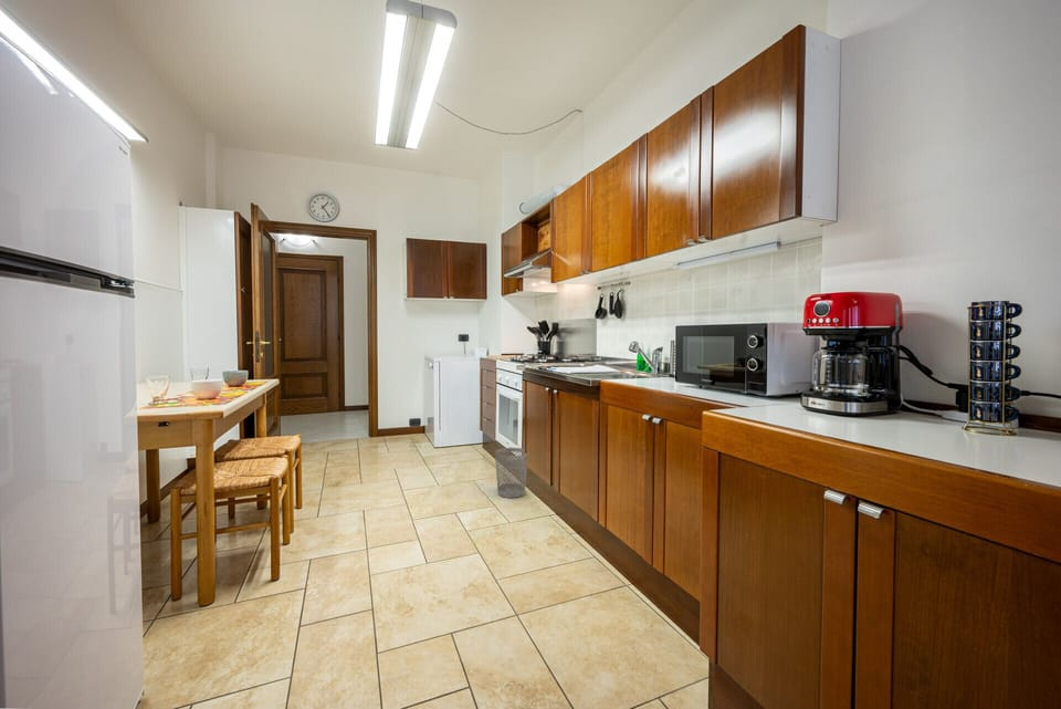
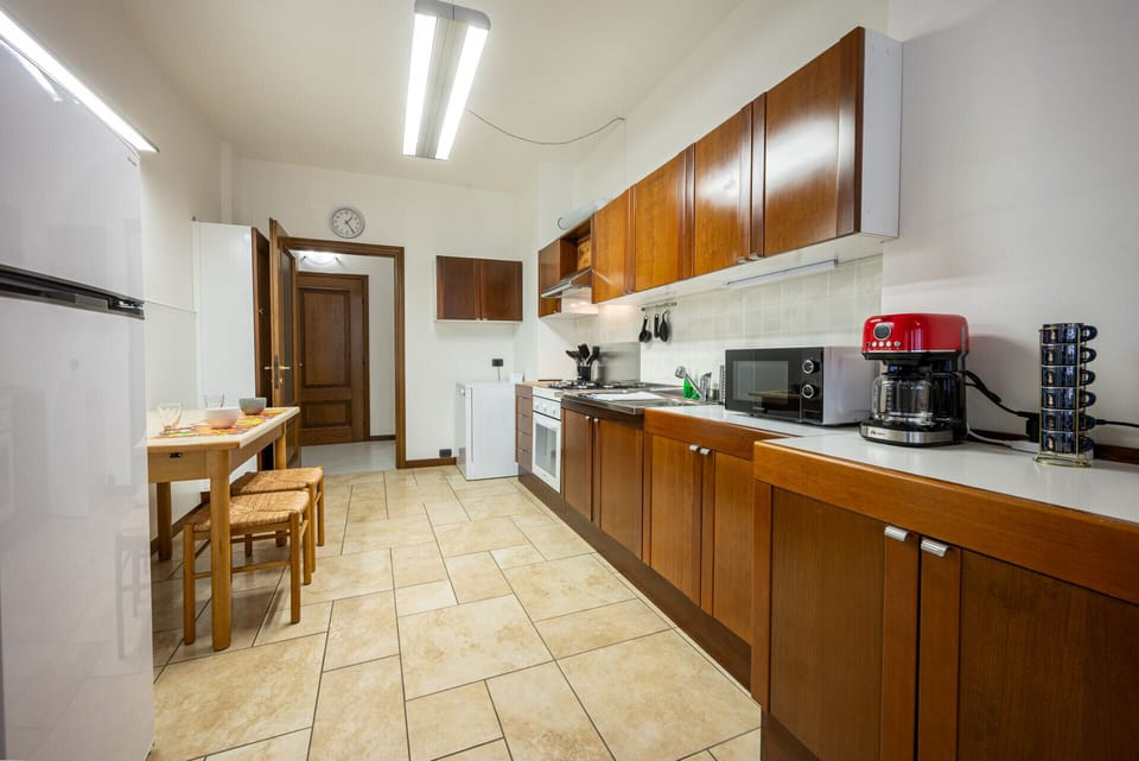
- wastebasket (511, 472)
